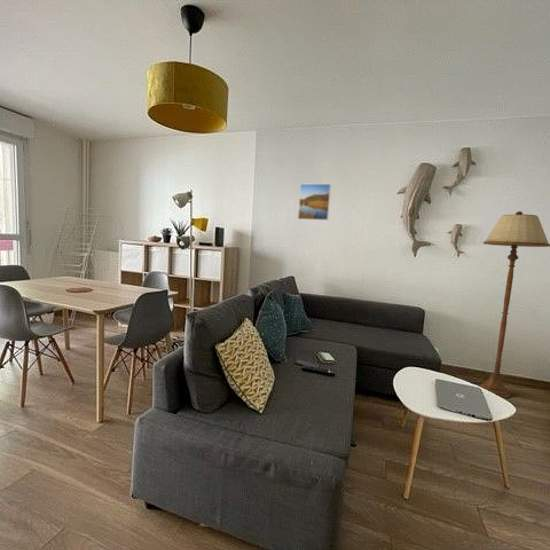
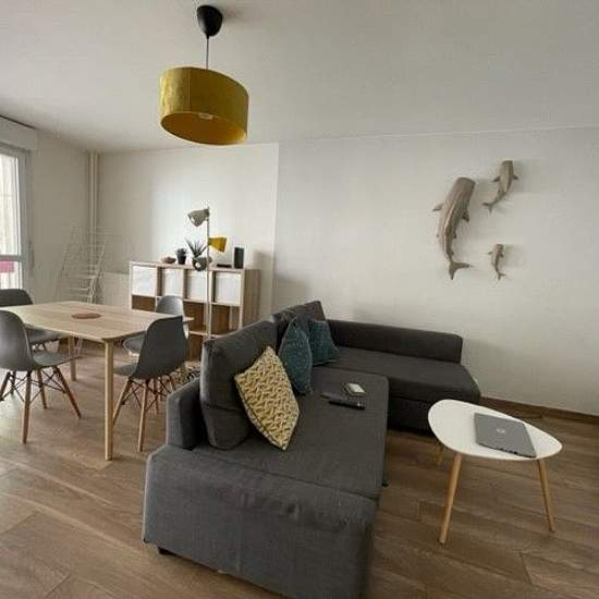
- floor lamp (506, 304)
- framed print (314, 202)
